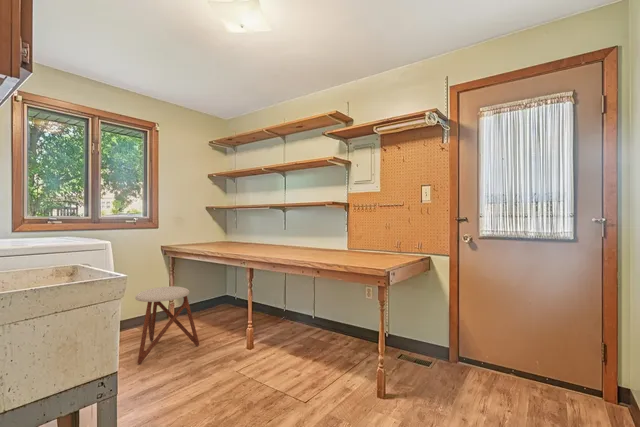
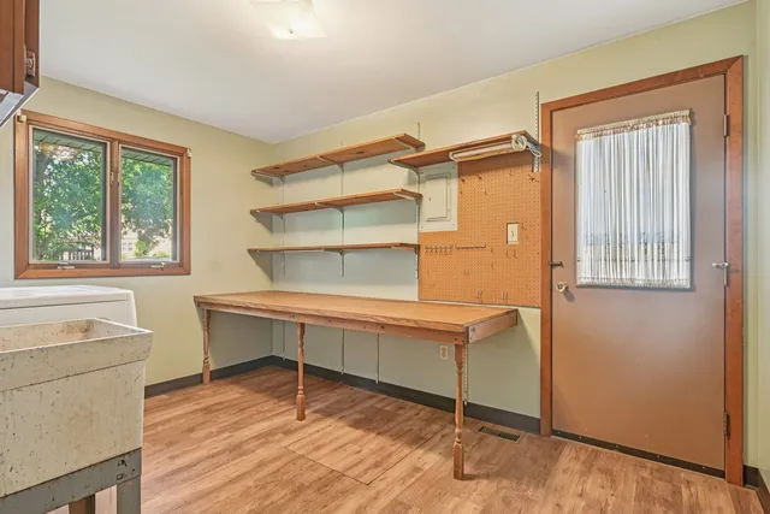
- stool (169, 321)
